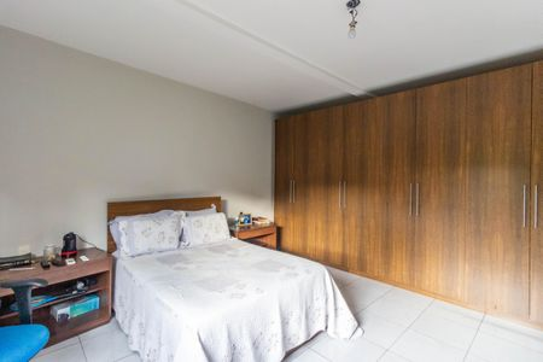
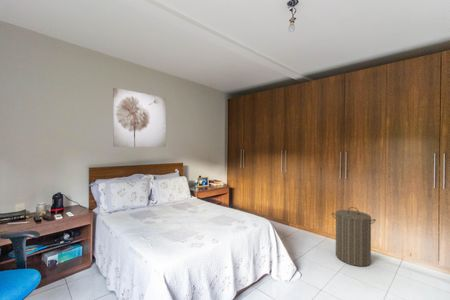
+ laundry hamper (352, 232)
+ wall art (141, 120)
